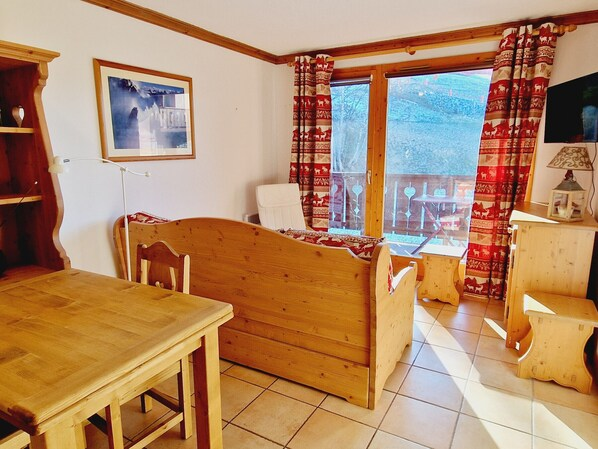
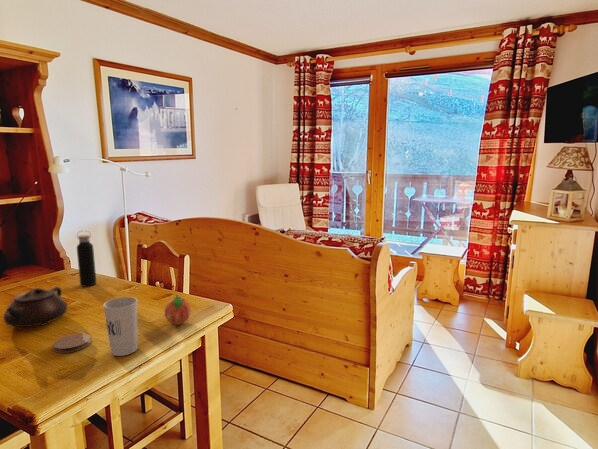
+ teapot (37, 304)
+ water bottle (86, 257)
+ cup (122, 326)
+ coaster (72, 342)
+ fruit (177, 308)
